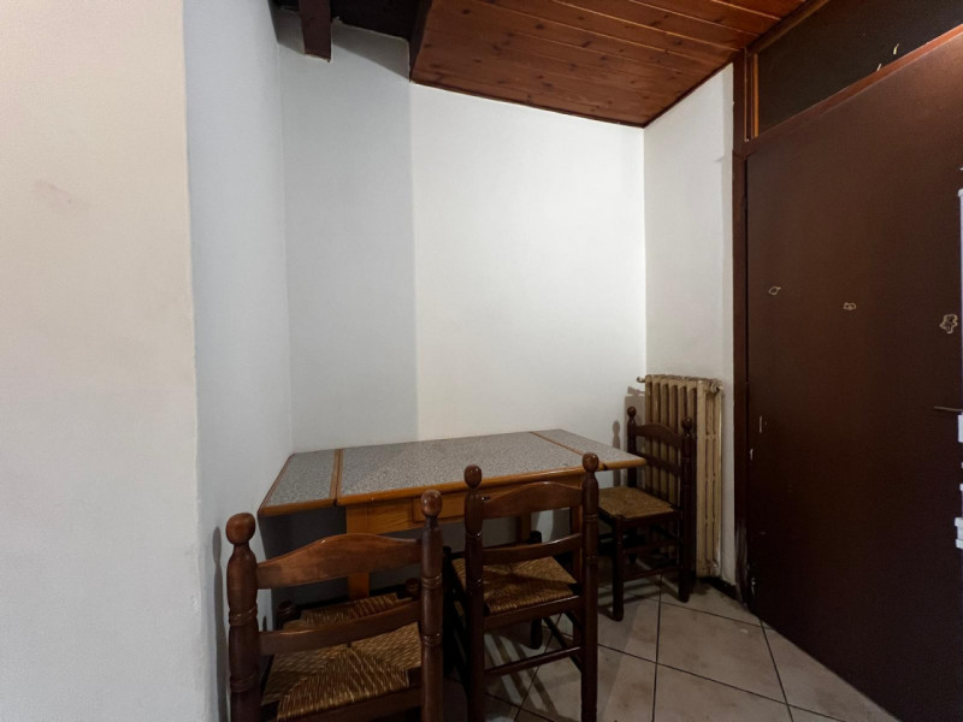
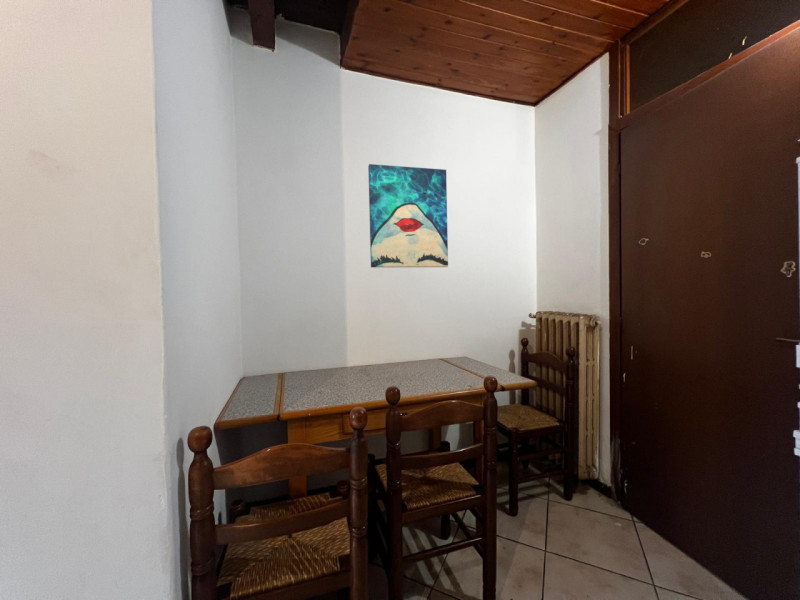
+ wall art (409, 217)
